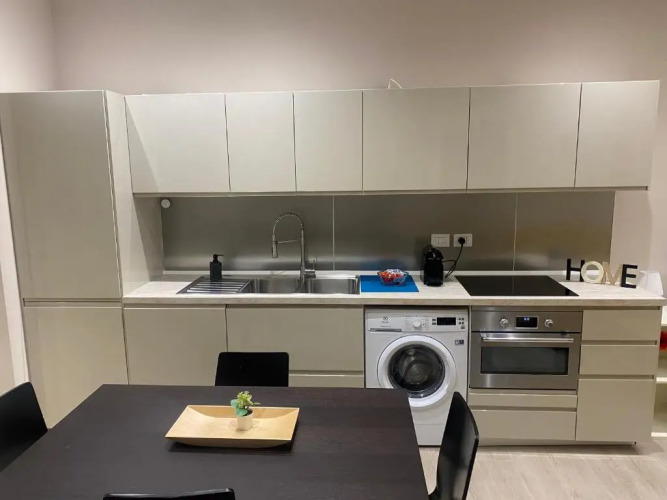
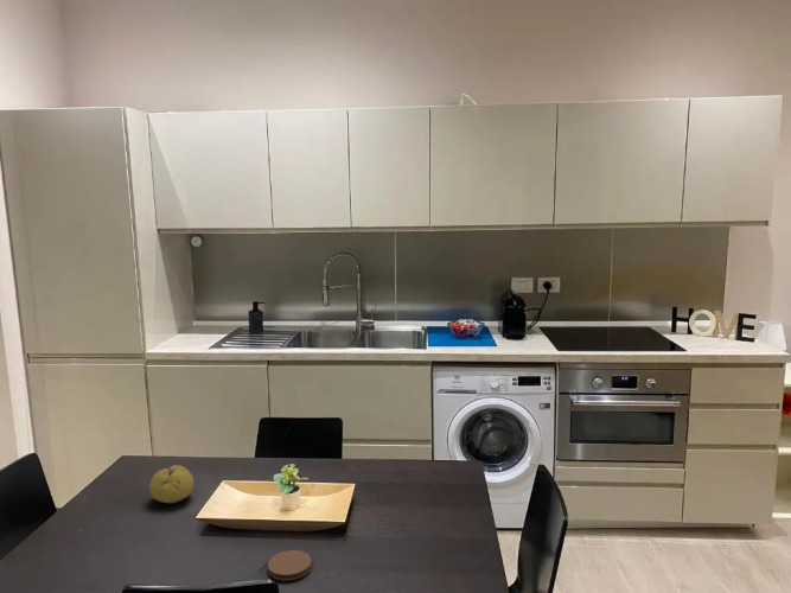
+ coaster (289, 565)
+ fruit (172, 484)
